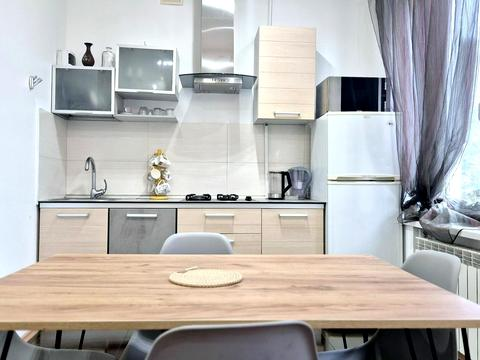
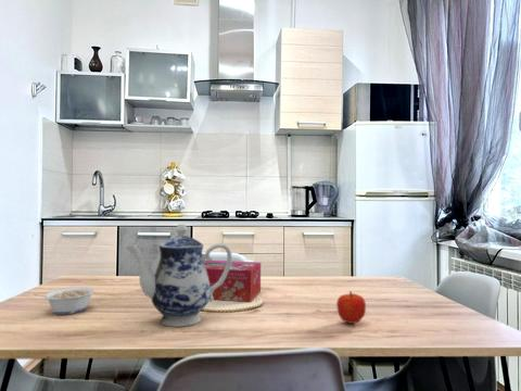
+ fruit (351, 306)
+ legume (68, 300)
+ teapot (180, 272)
+ tissue box (214, 278)
